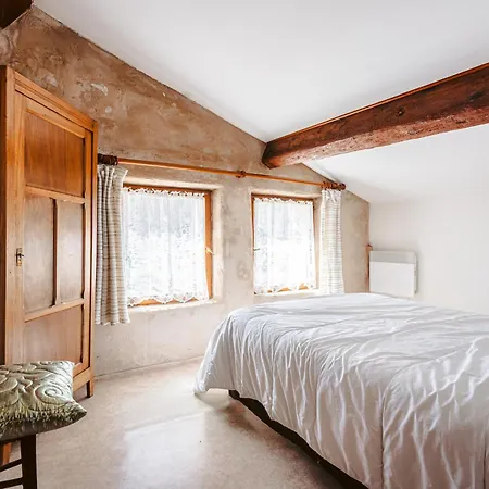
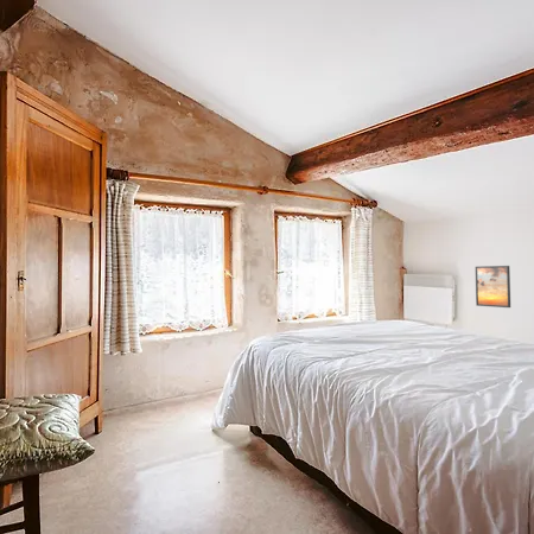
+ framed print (491, 286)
